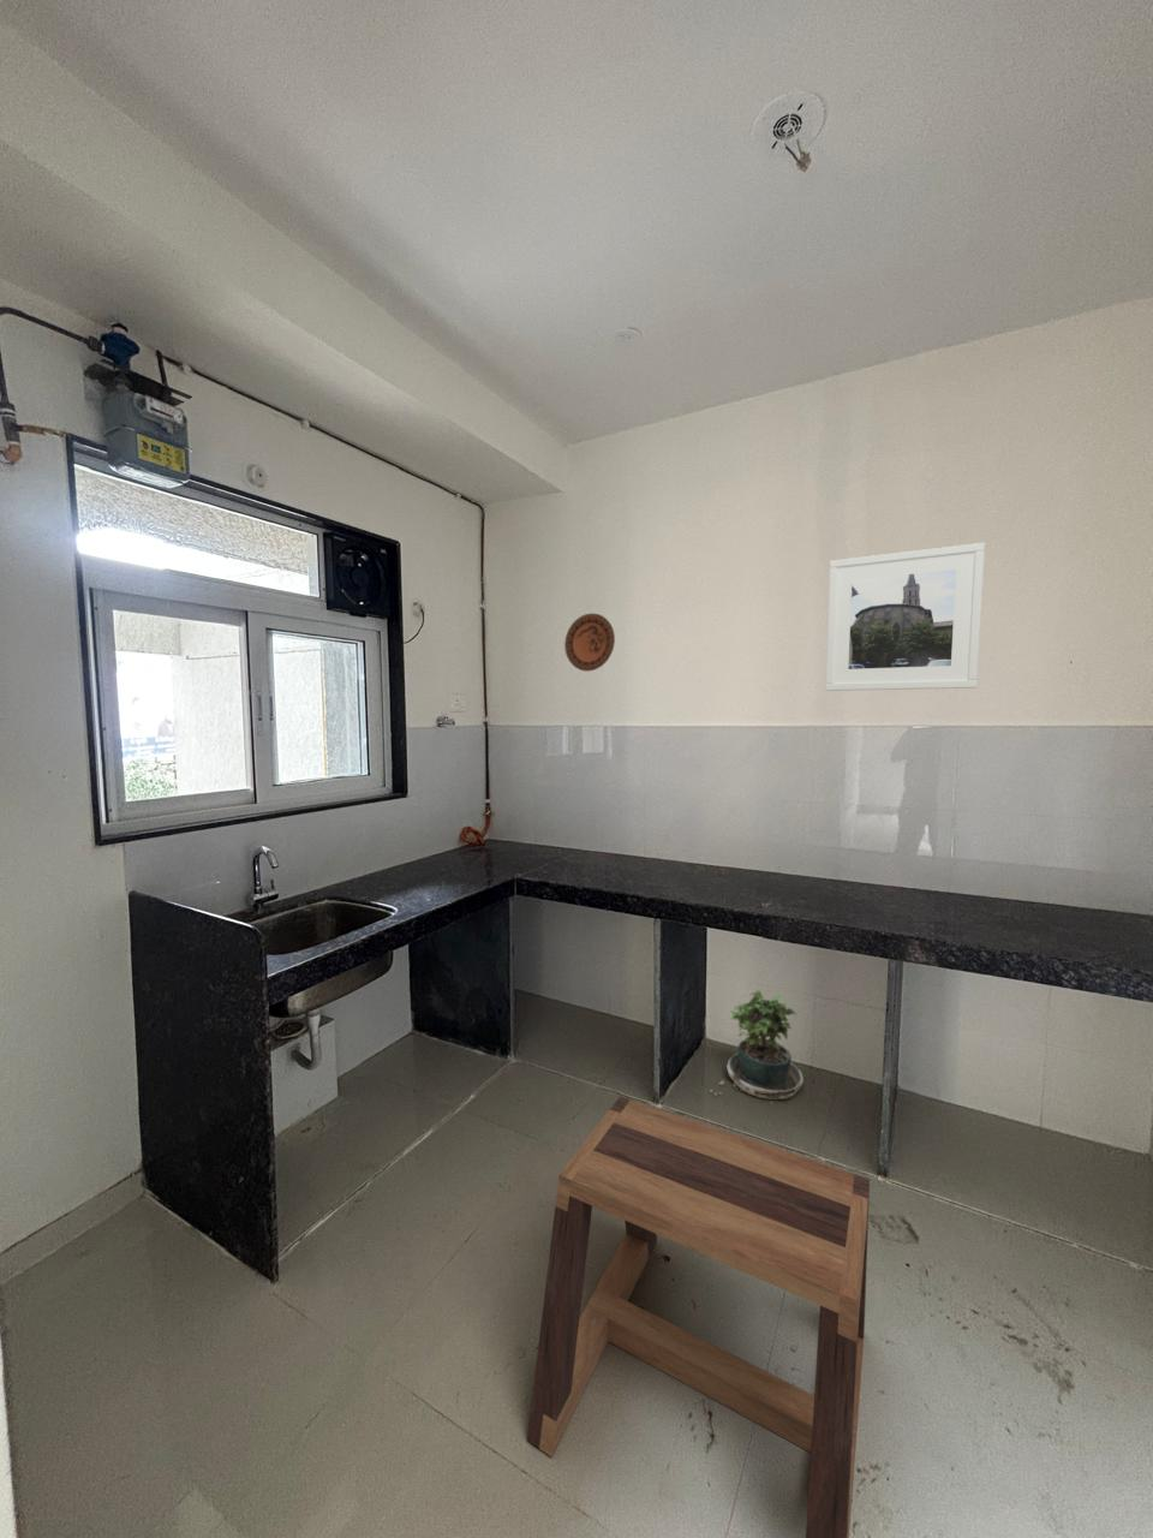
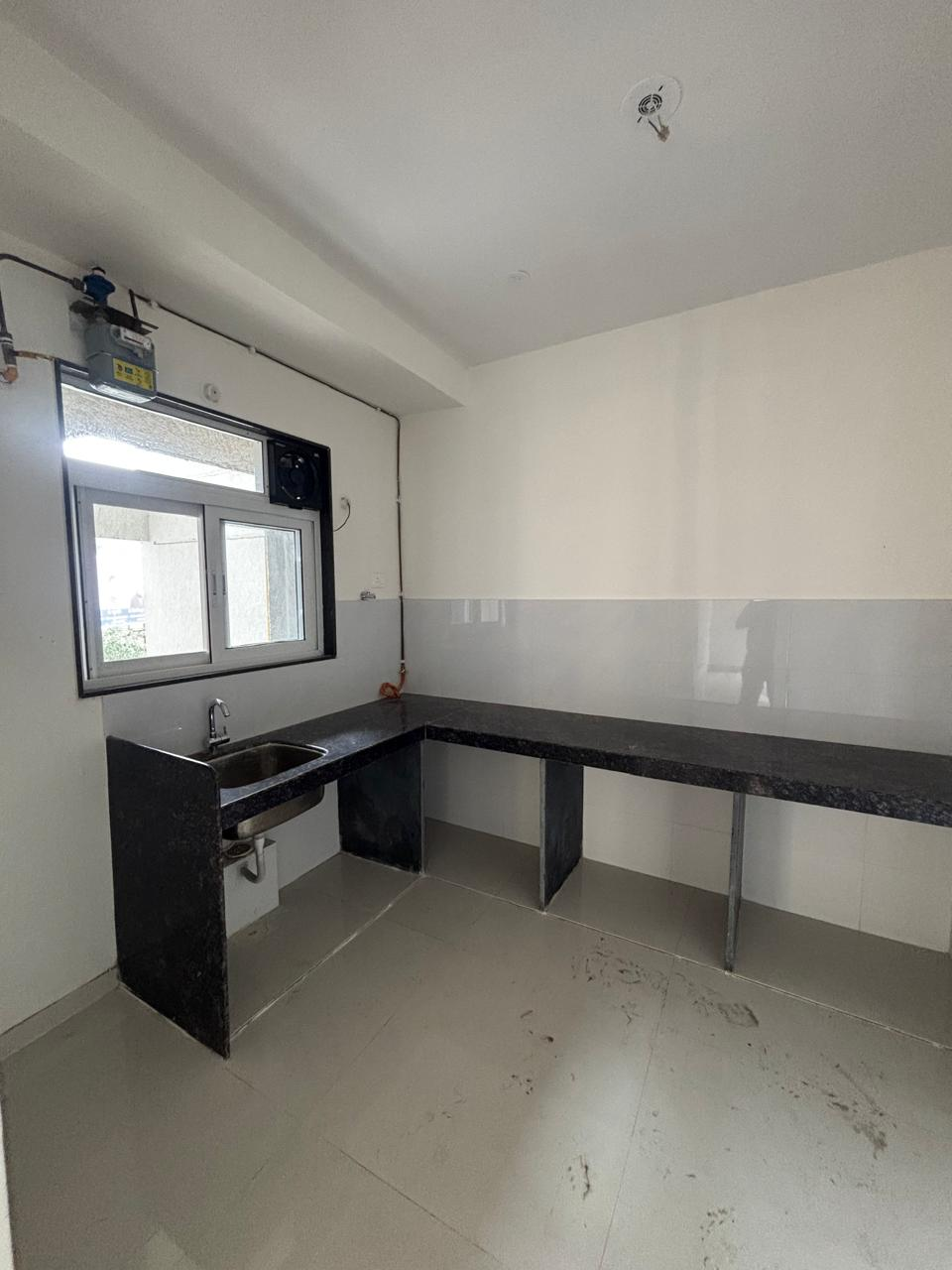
- potted plant (761, 1038)
- decorative plate (589, 642)
- stool (718, 1261)
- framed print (900, 621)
